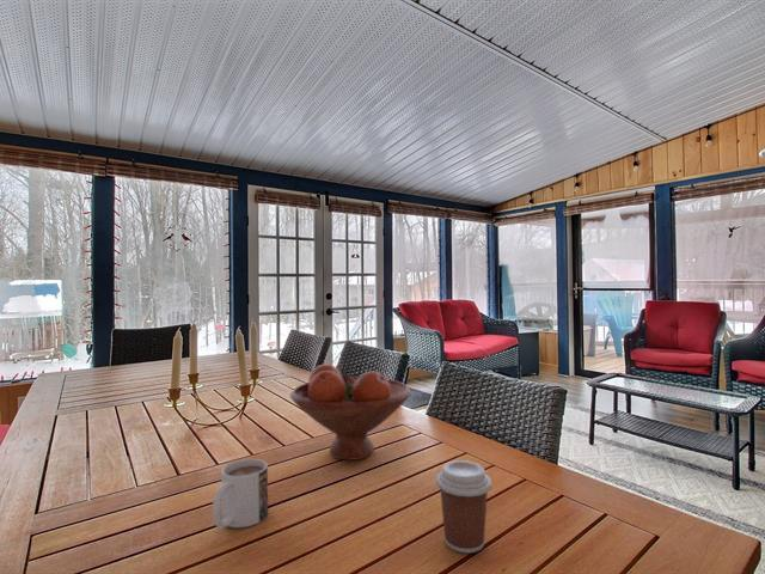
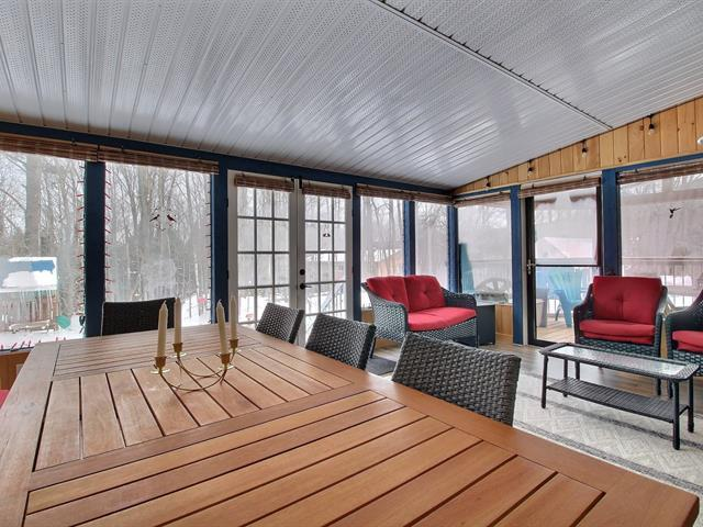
- mug (238, 495)
- fruit bowl (351, 408)
- coffee cup (464, 505)
